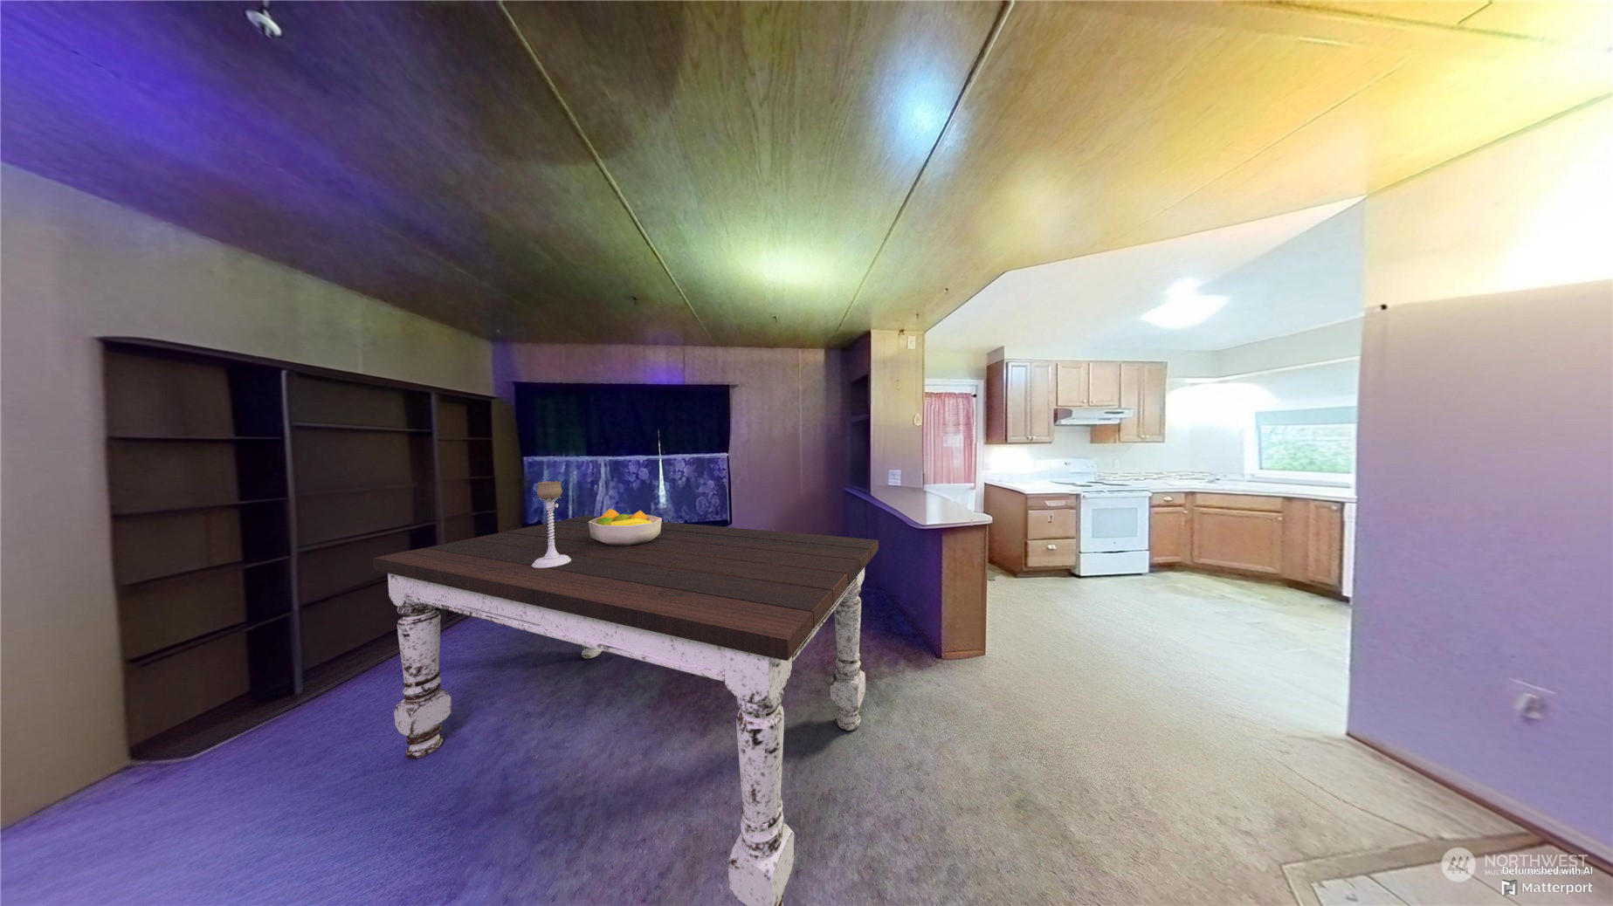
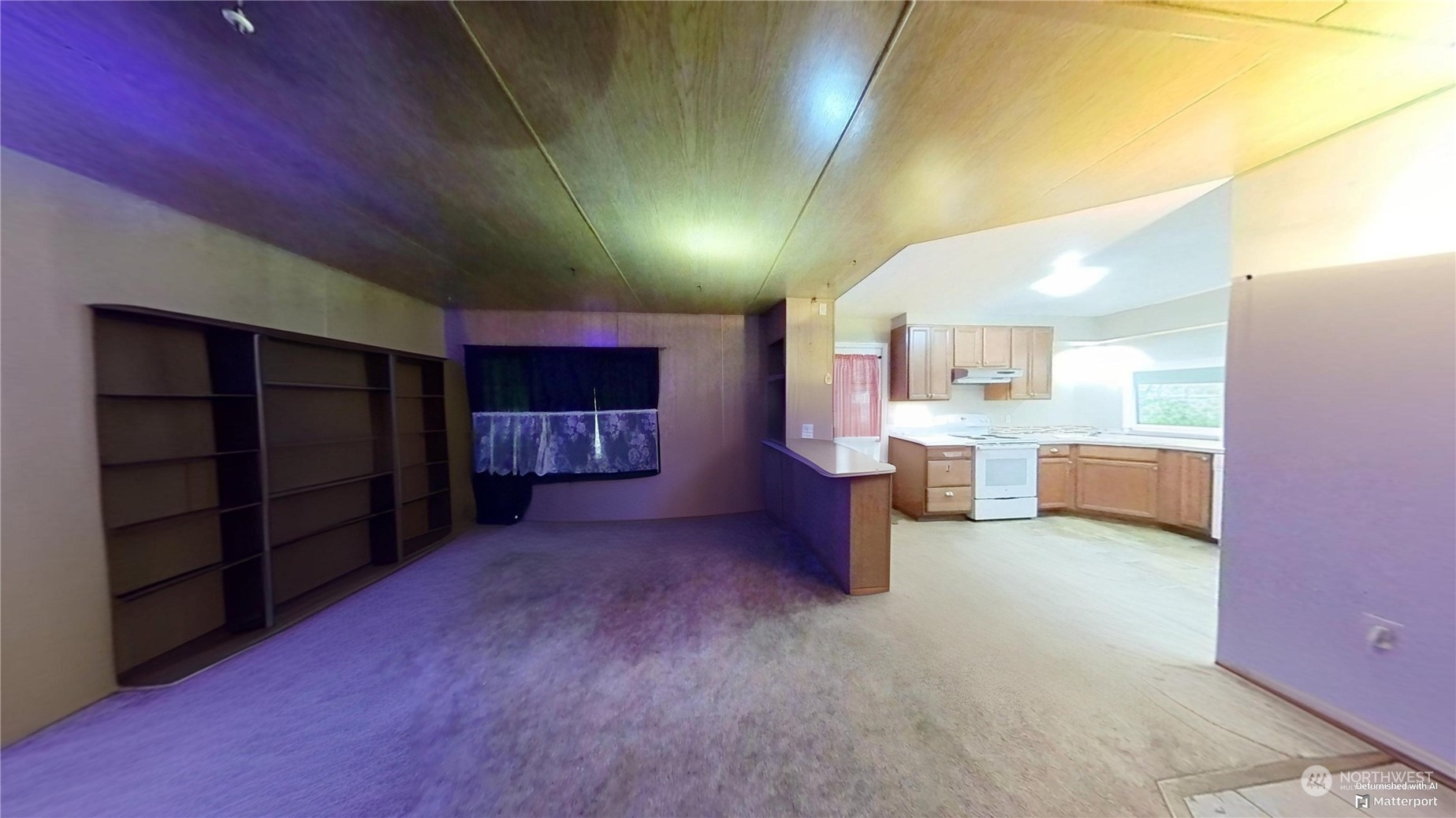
- fruit bowl (625, 525)
- candle holder (551, 522)
- dining table (641, 641)
